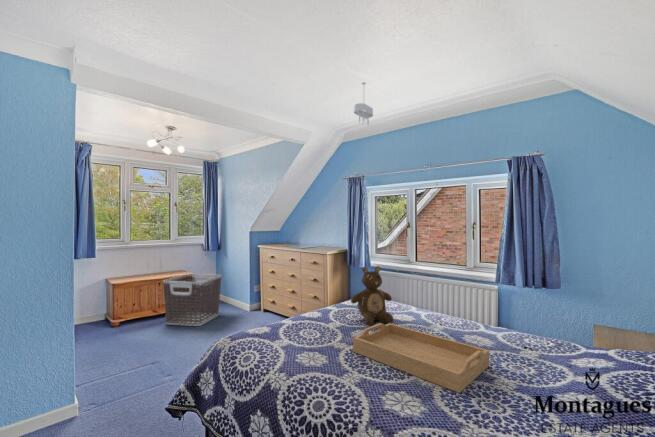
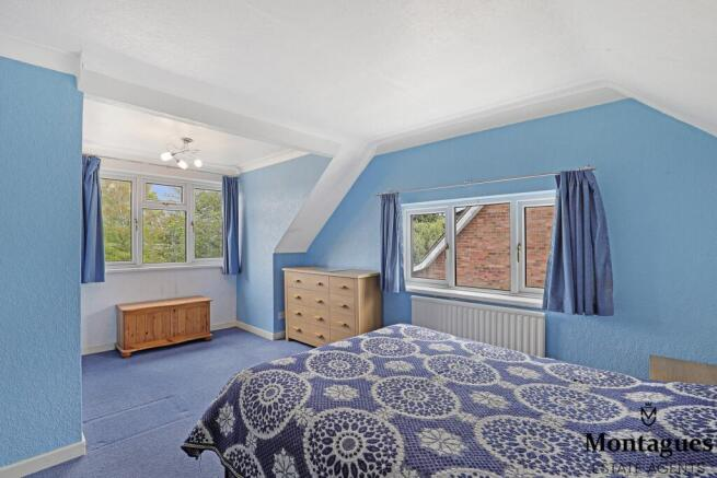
- ceiling light fixture (364, 103)
- serving tray (417, 348)
- teddy bear (374, 294)
- clothes hamper (193, 298)
